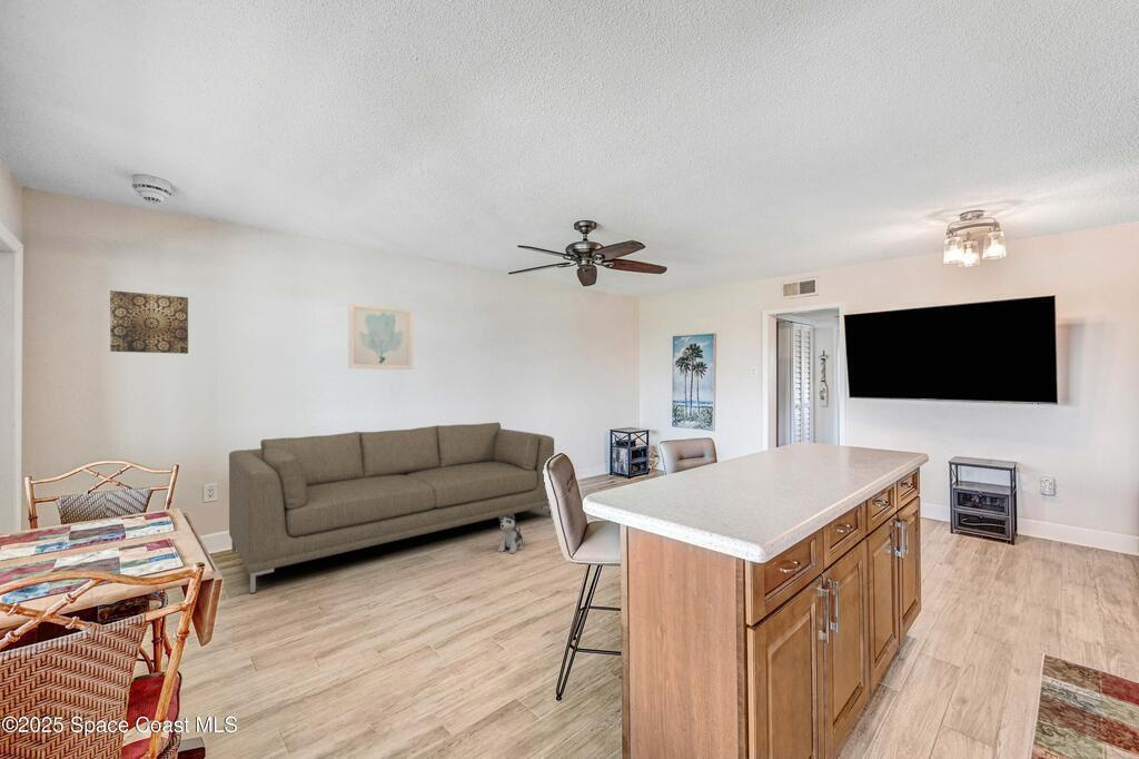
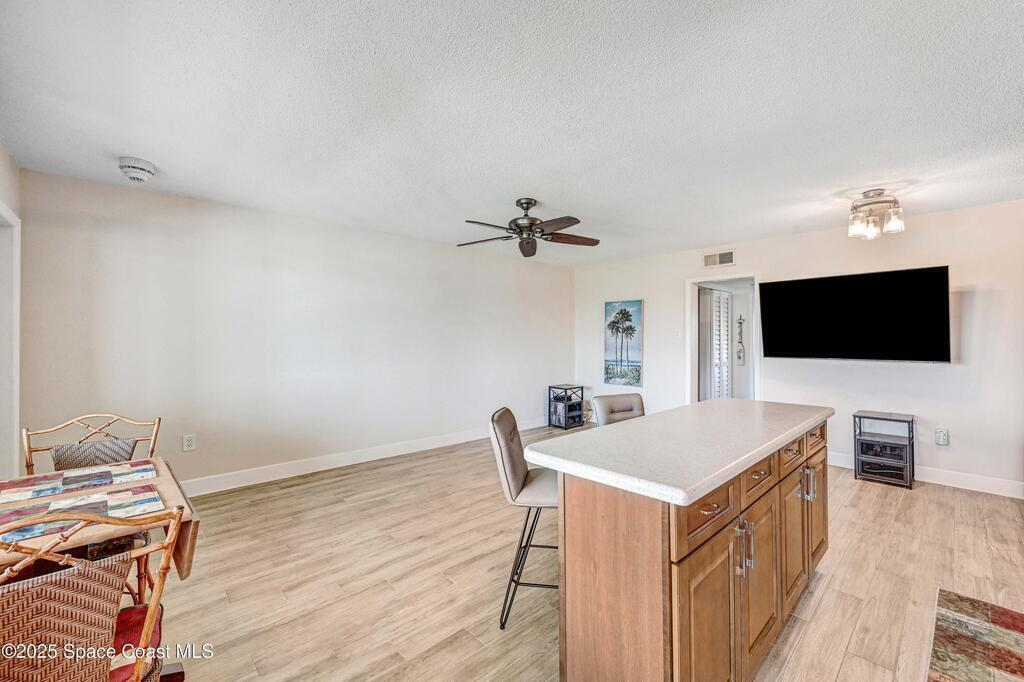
- wall art (150, 323)
- plush toy (512, 528)
- sofa (410, 481)
- wall art (382, 337)
